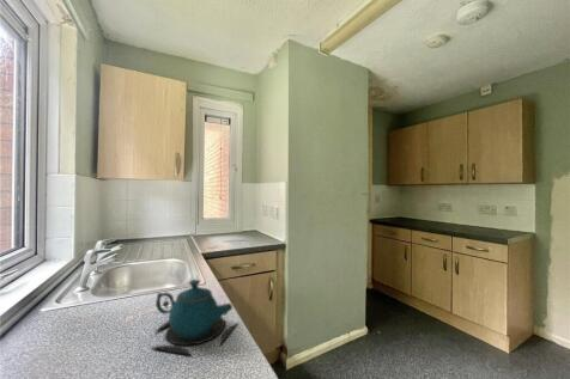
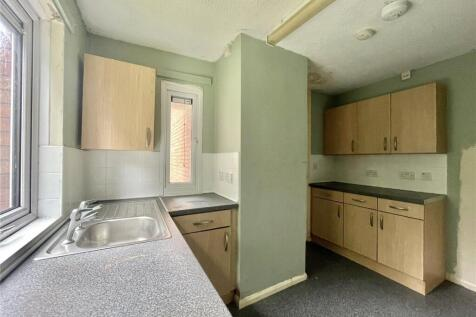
- teapot (194, 304)
